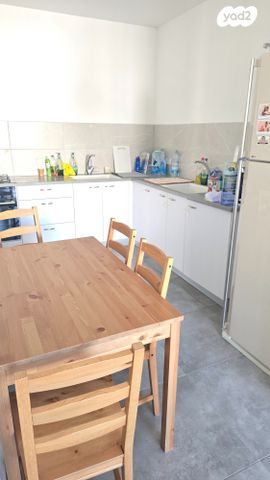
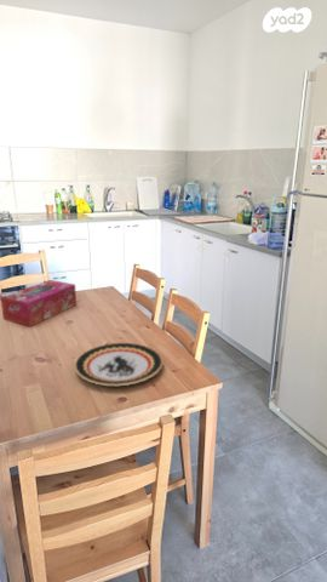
+ plate (119, 364)
+ tissue box (40, 301)
